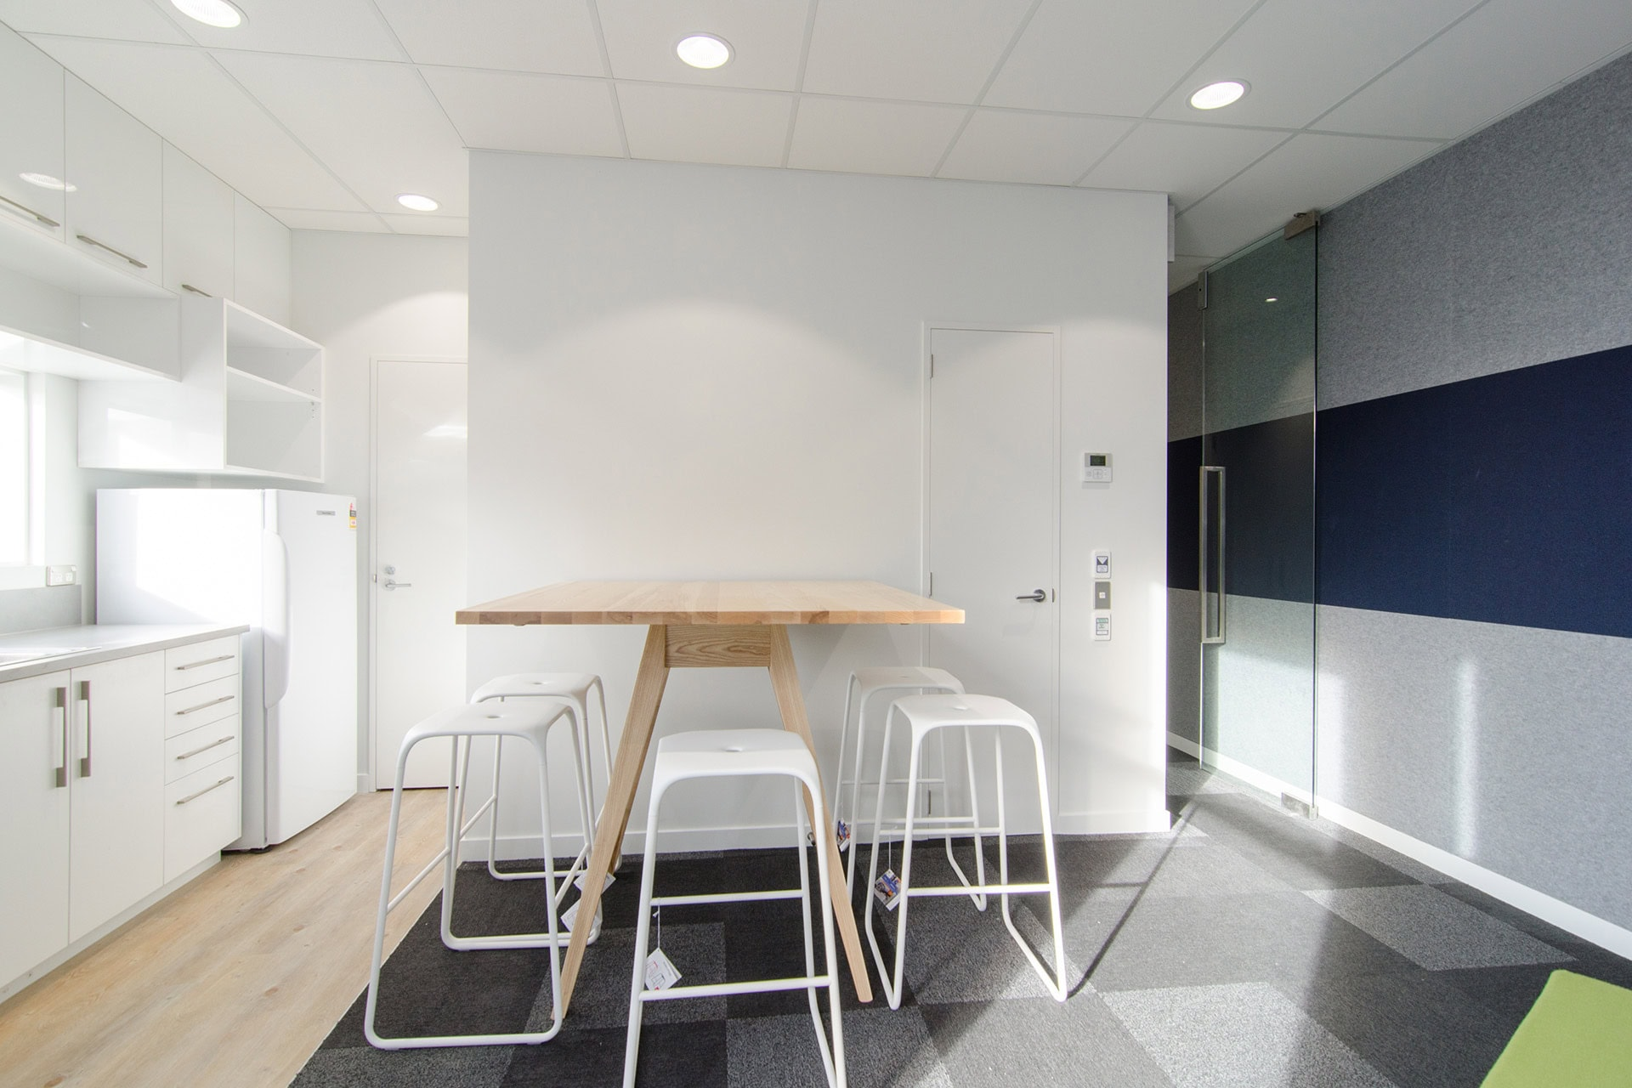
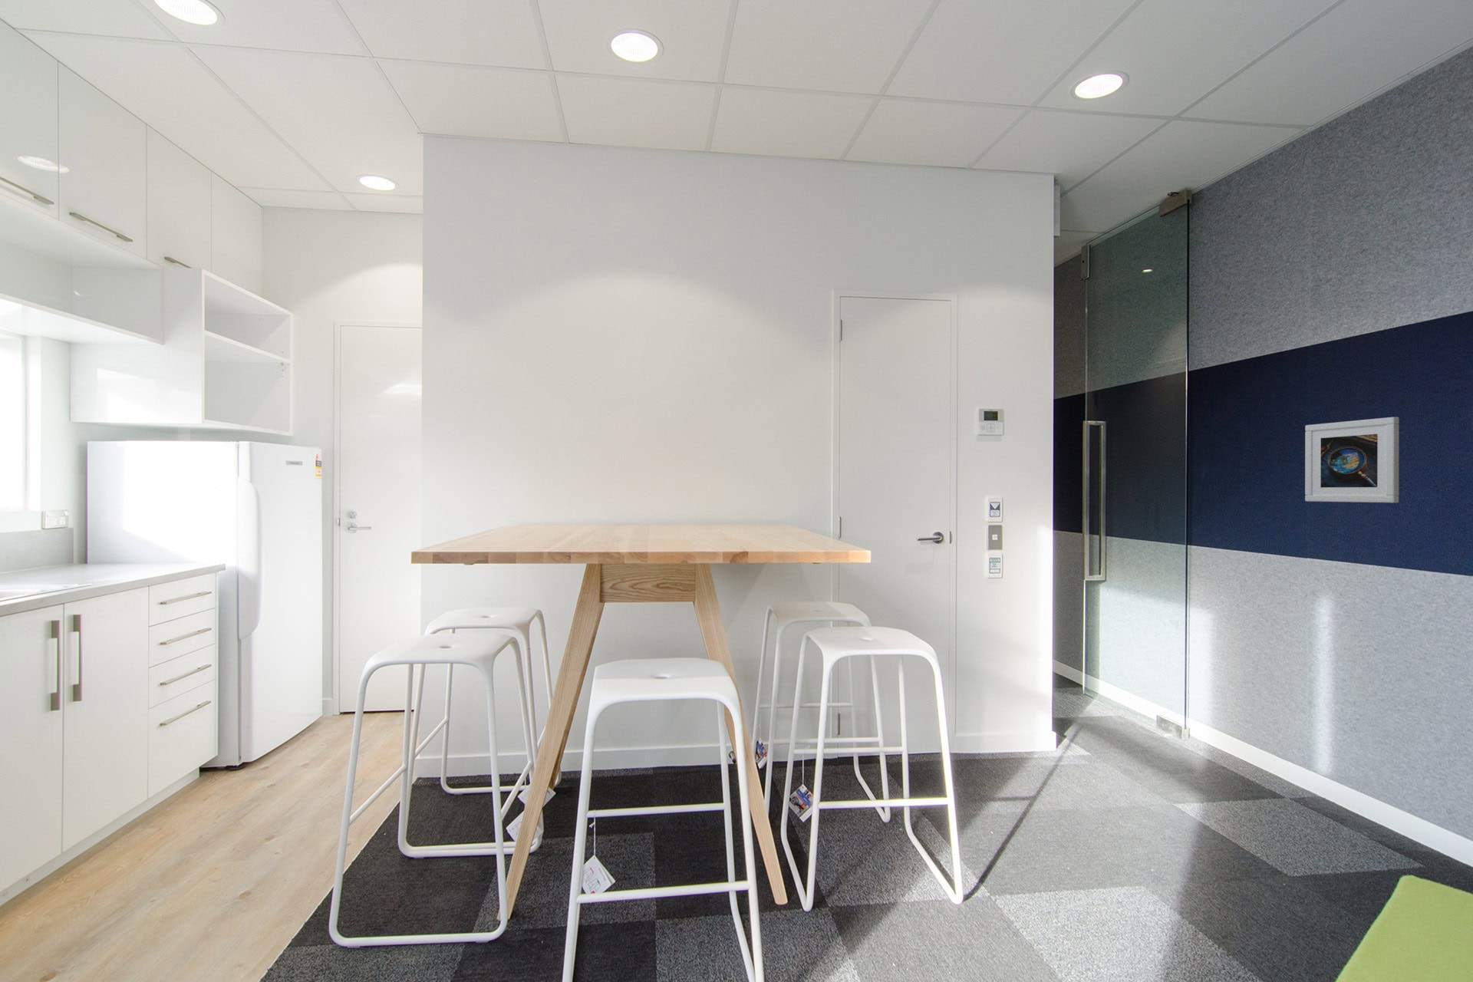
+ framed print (1349, 461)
